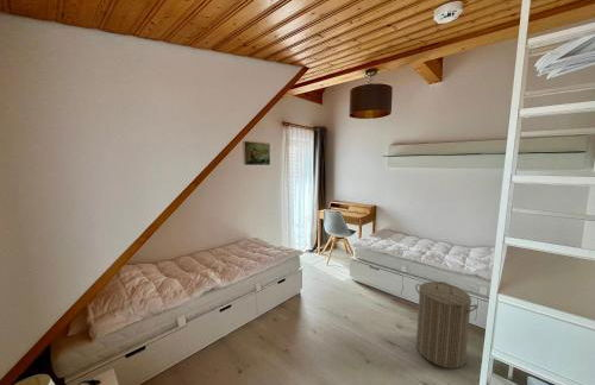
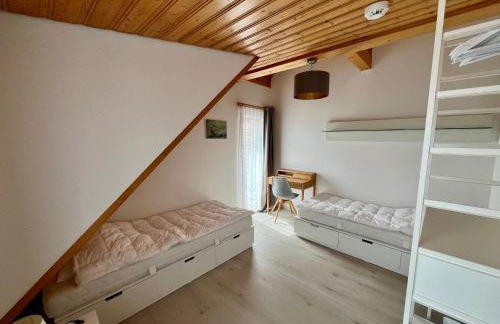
- laundry hamper (441, 317)
